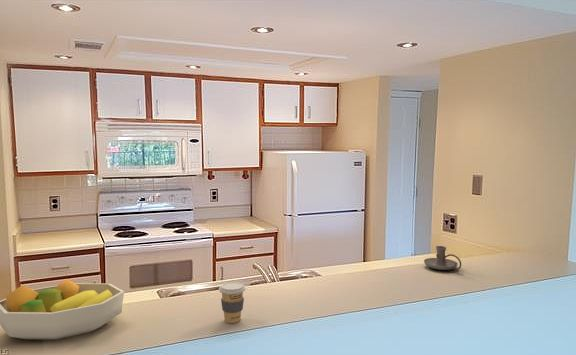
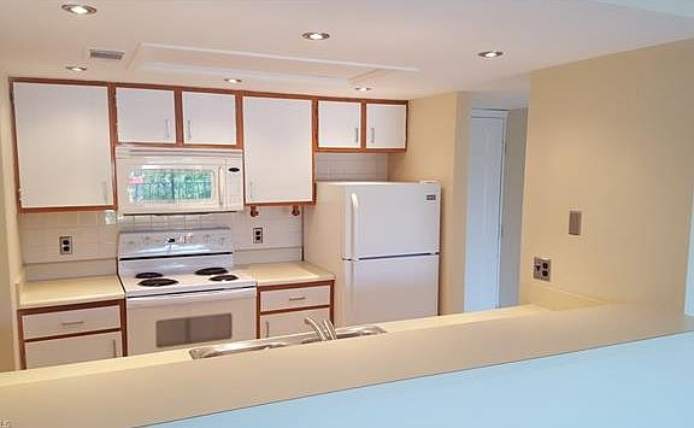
- fruit bowl (62, 304)
- coffee cup (232, 302)
- candle holder (443, 258)
